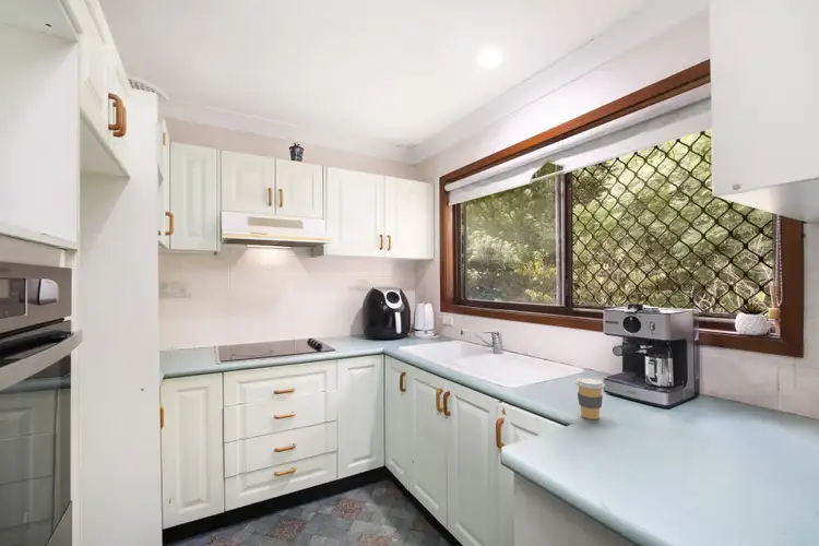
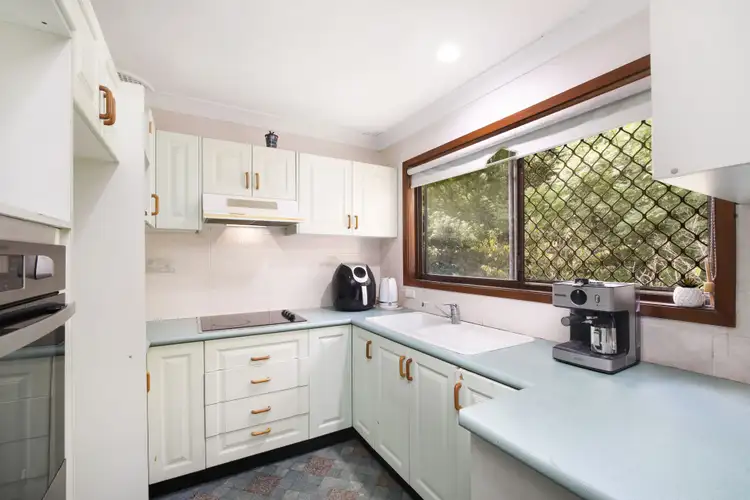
- coffee cup (590, 397)
